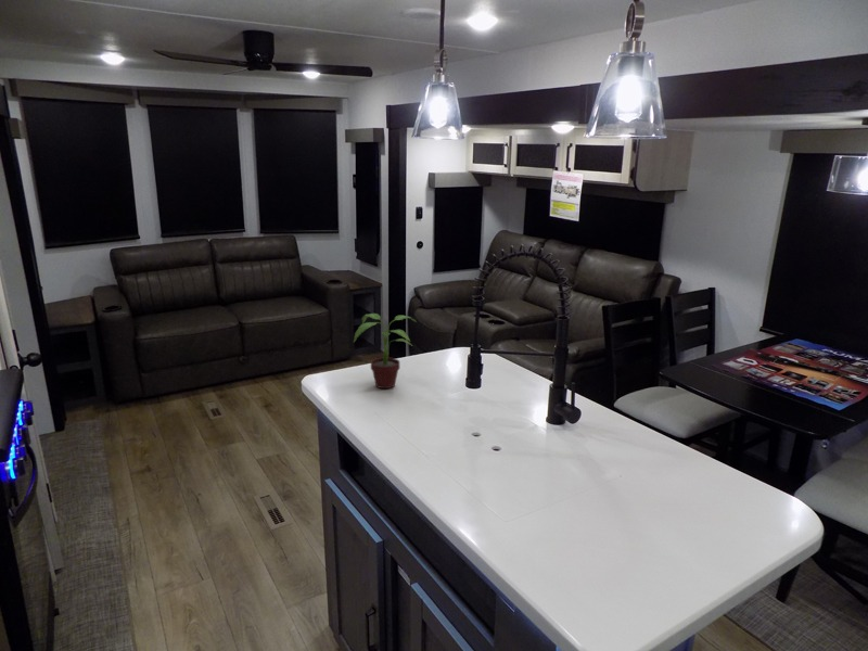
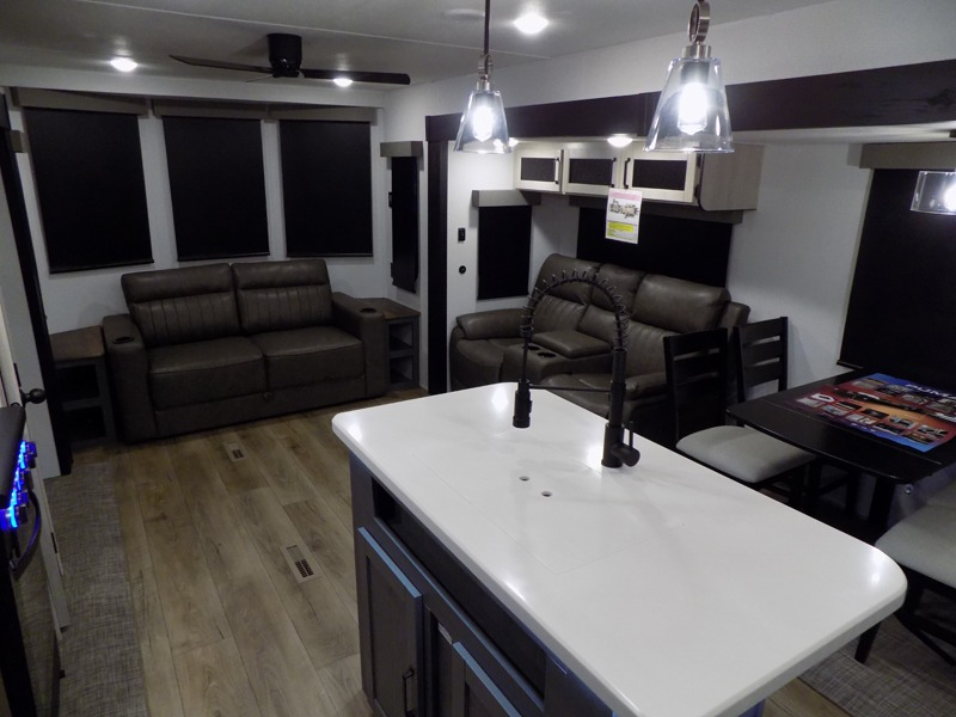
- potted plant (386, 350)
